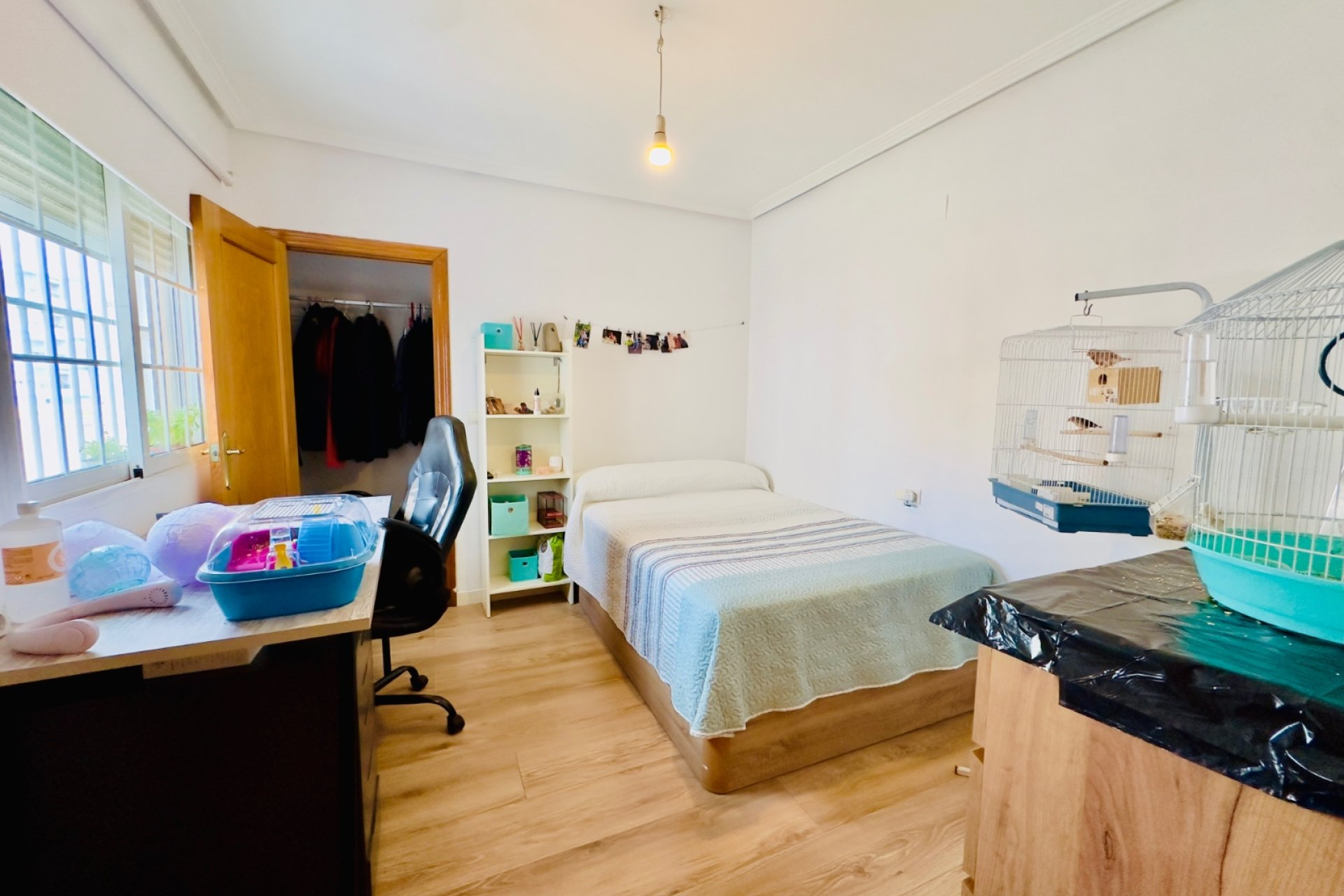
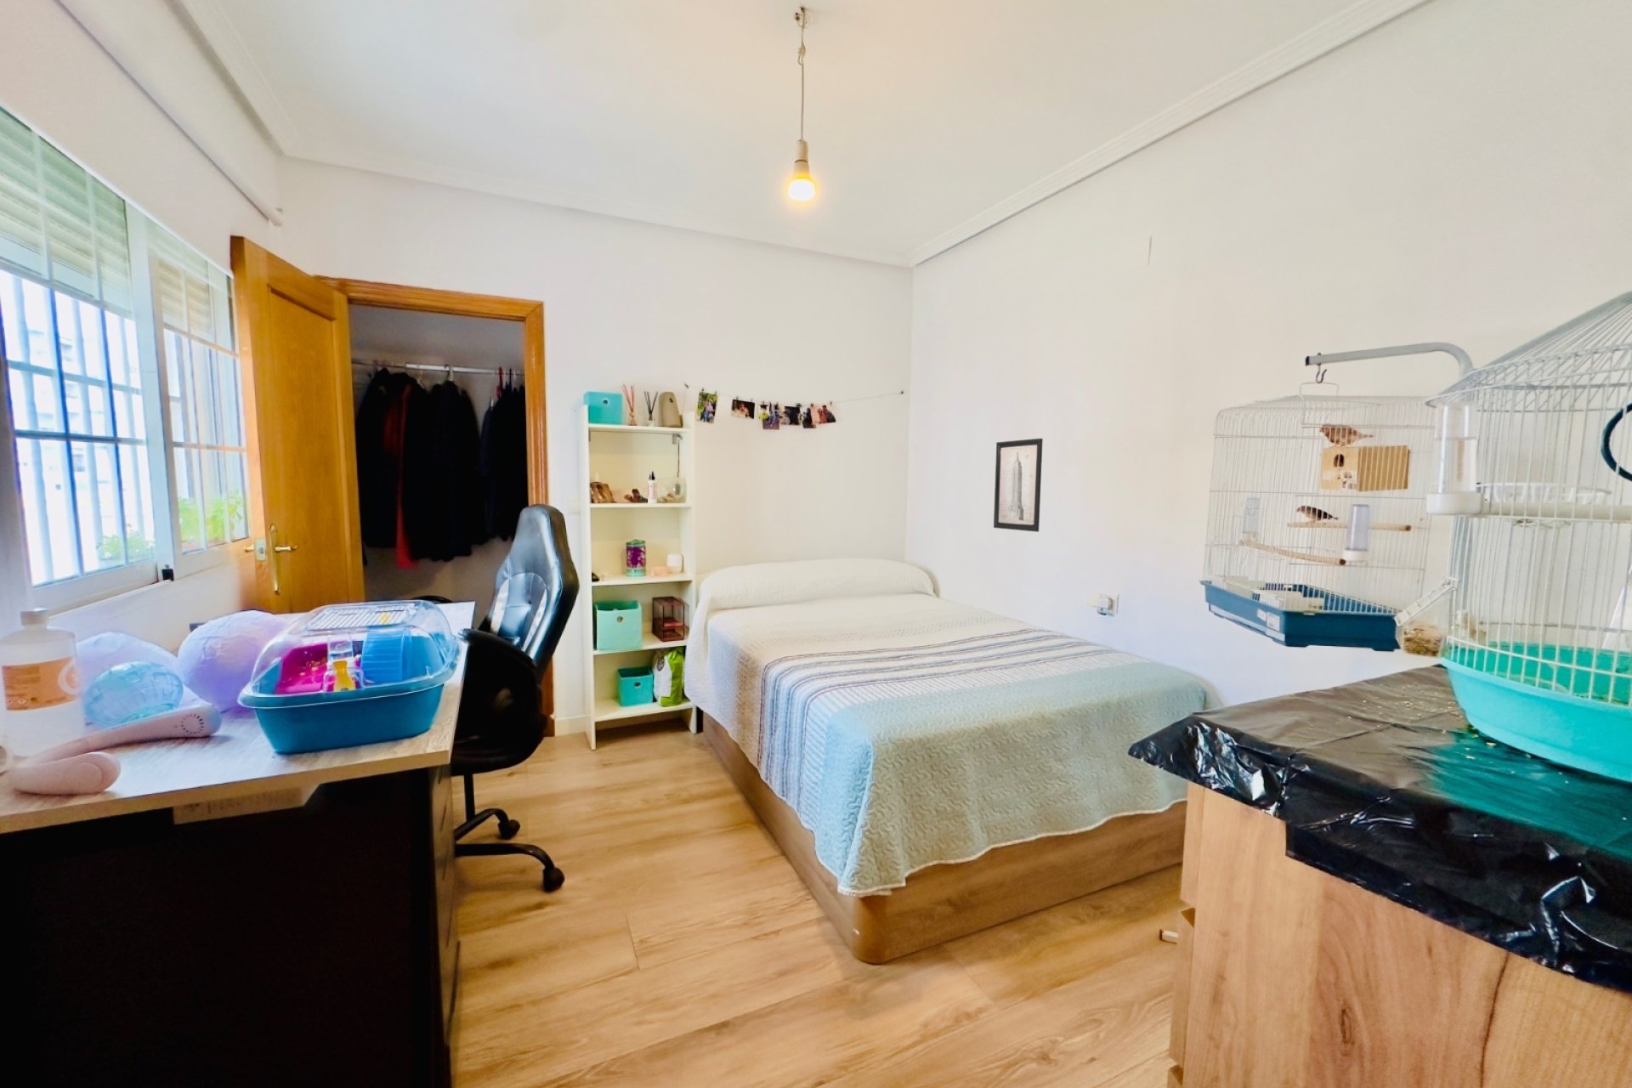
+ wall art (1016, 486)
